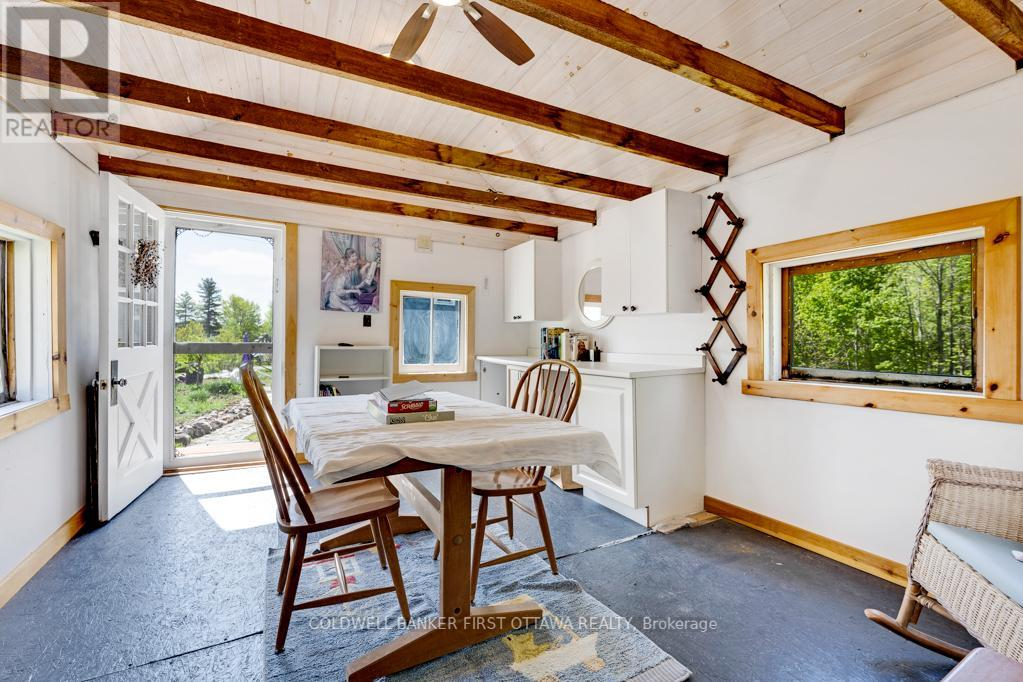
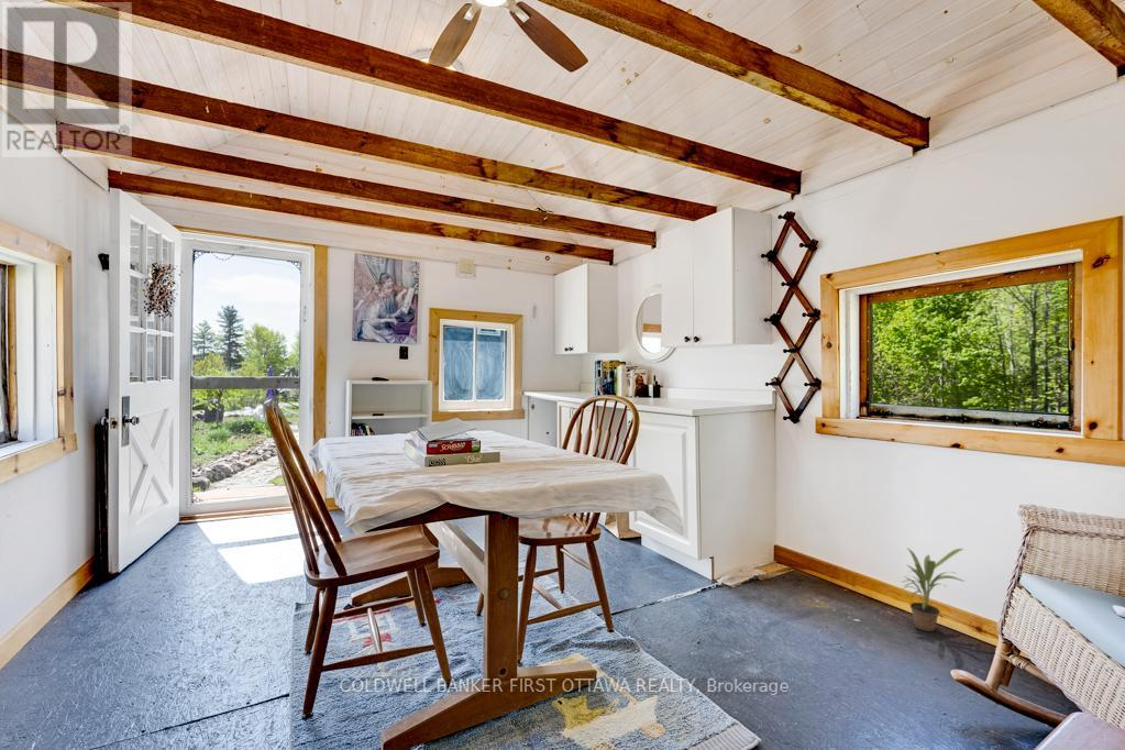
+ potted plant (927, 588)
